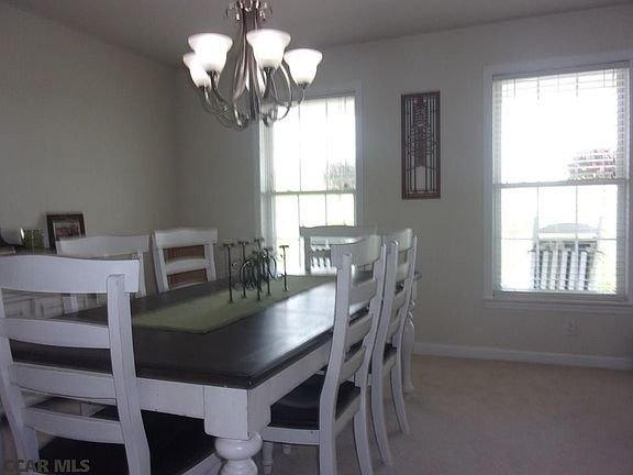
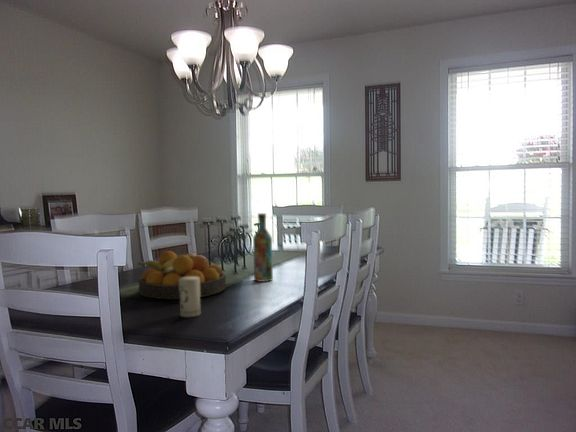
+ fruit bowl (182, 271)
+ wine bottle (262, 246)
+ candle (189, 296)
